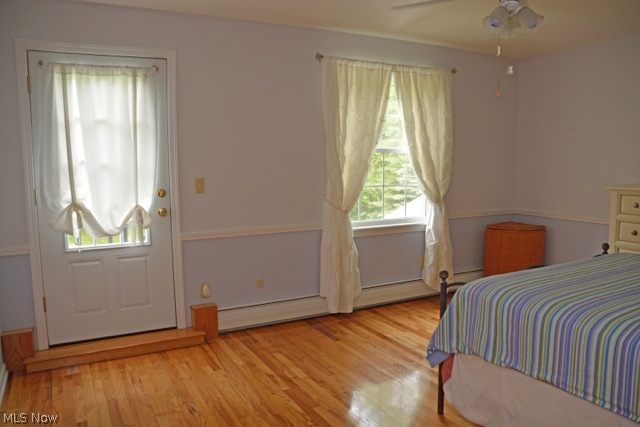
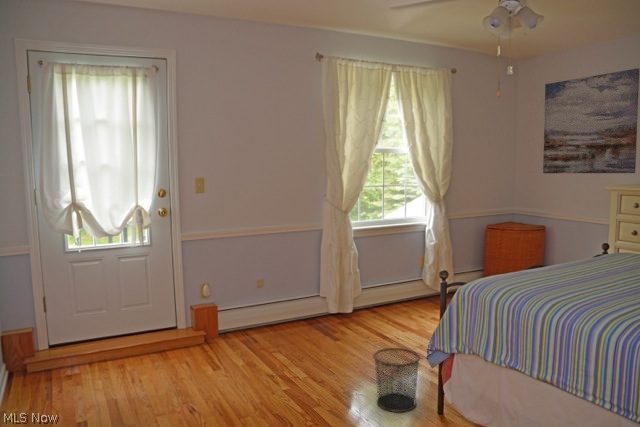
+ waste bin (396, 379)
+ wall art (587, 125)
